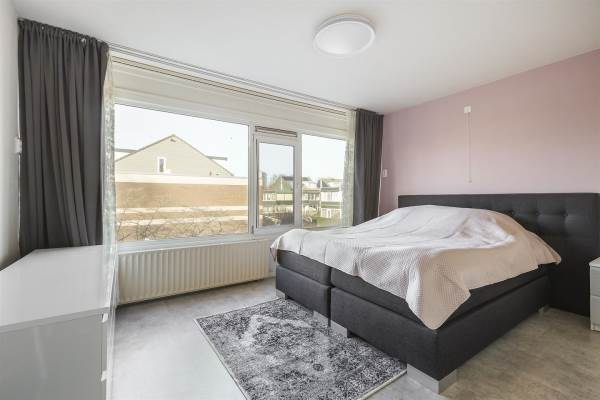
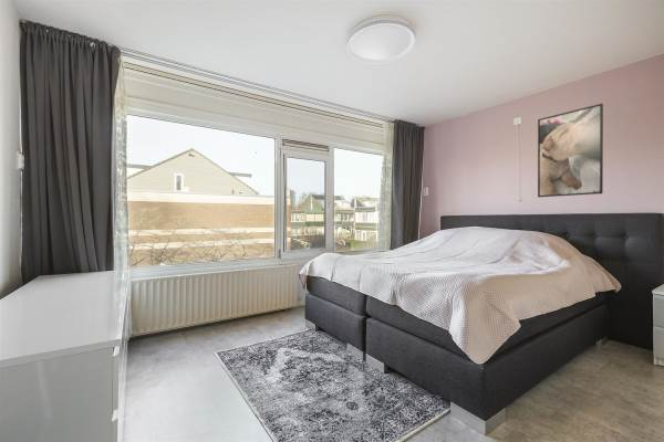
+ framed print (568, 154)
